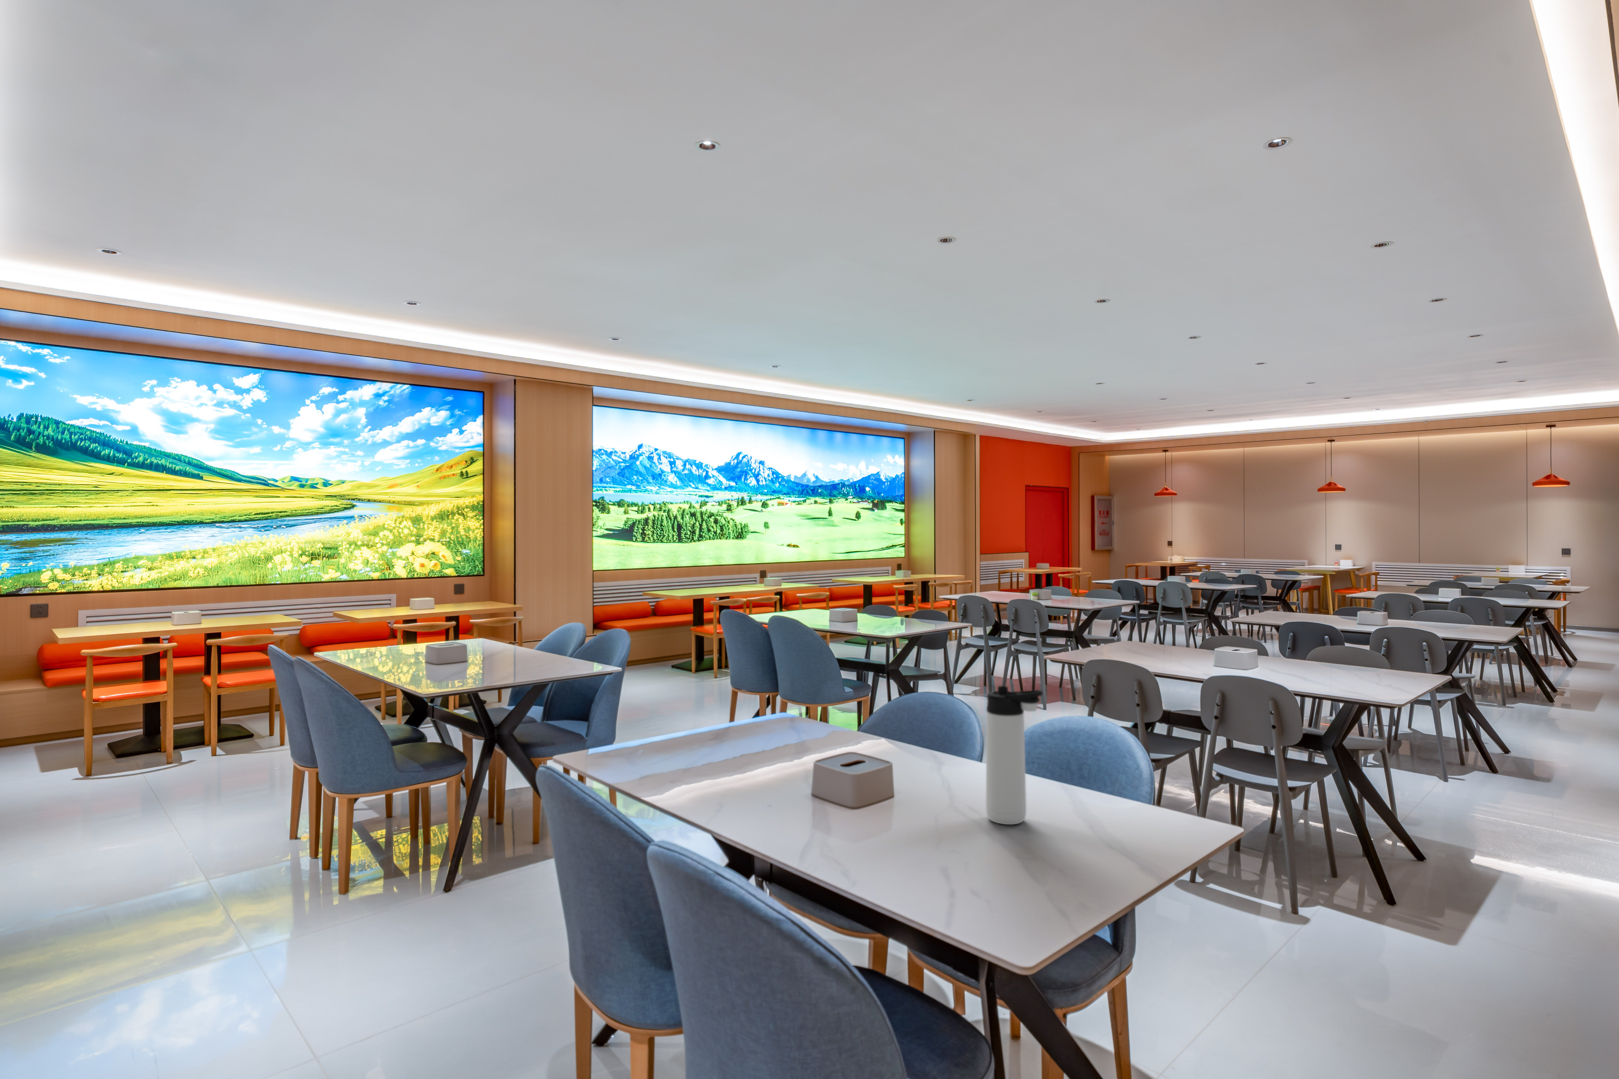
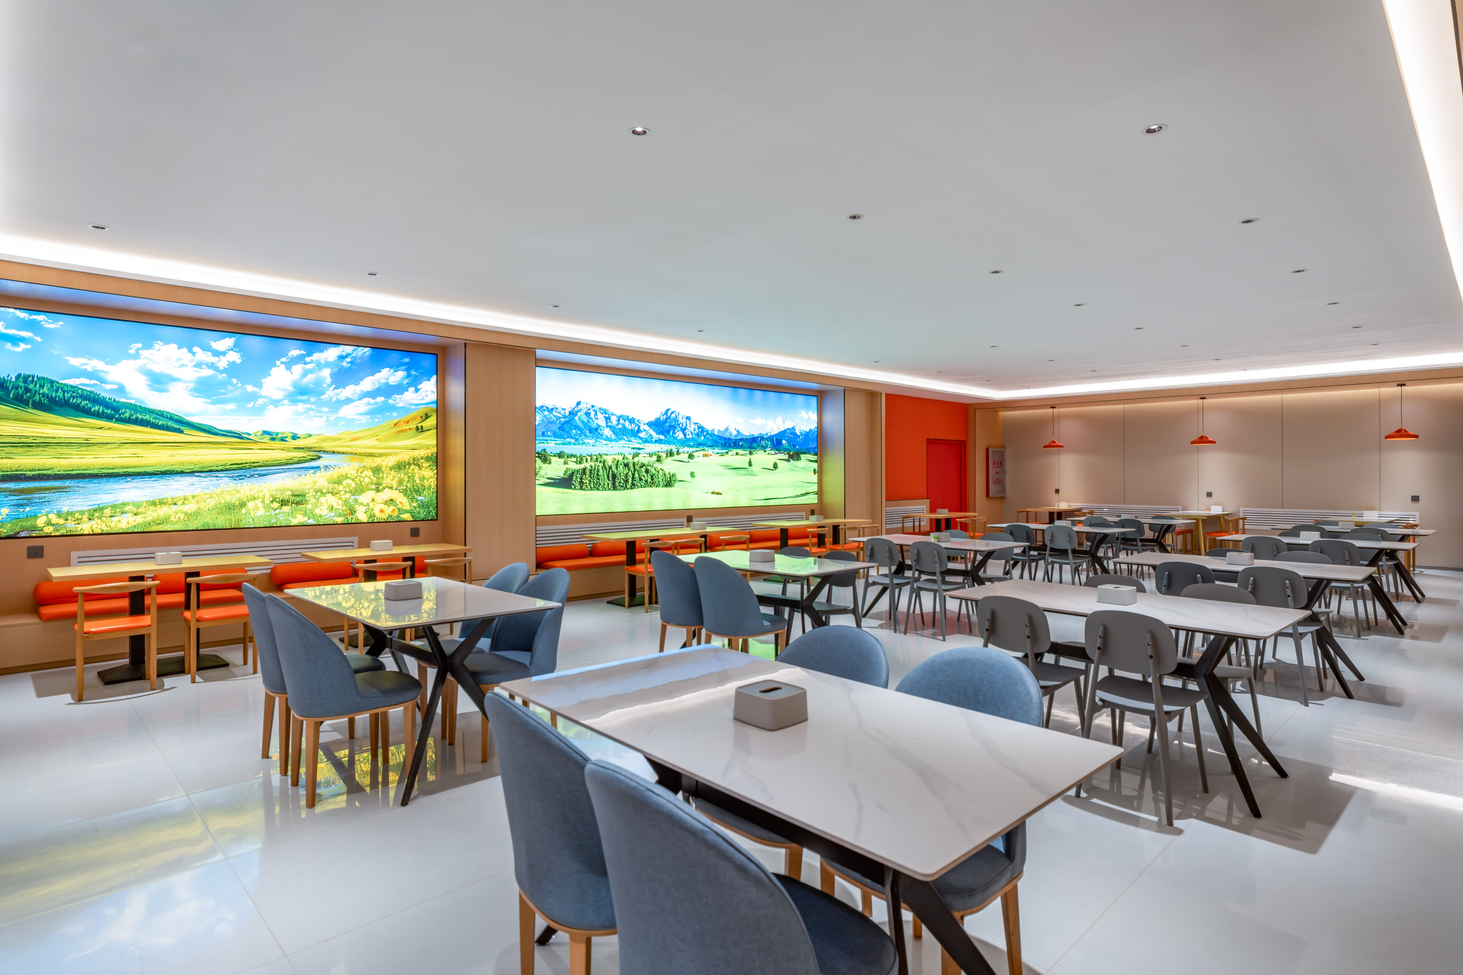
- thermos bottle (1014, 754)
